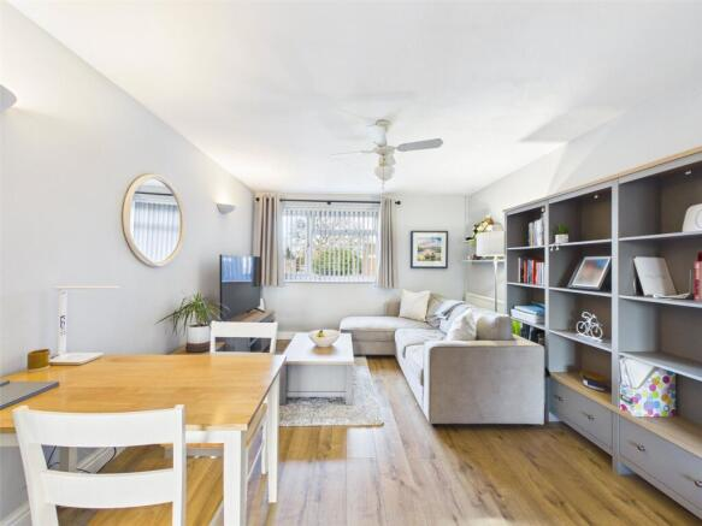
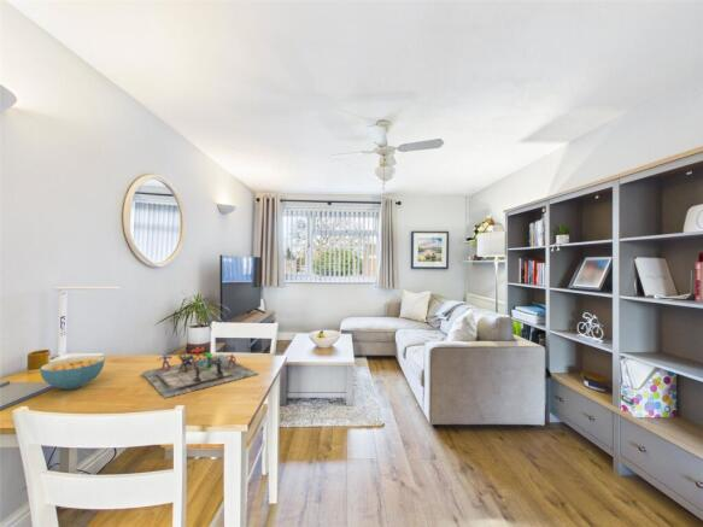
+ board game (200, 362)
+ cereal bowl (74, 374)
